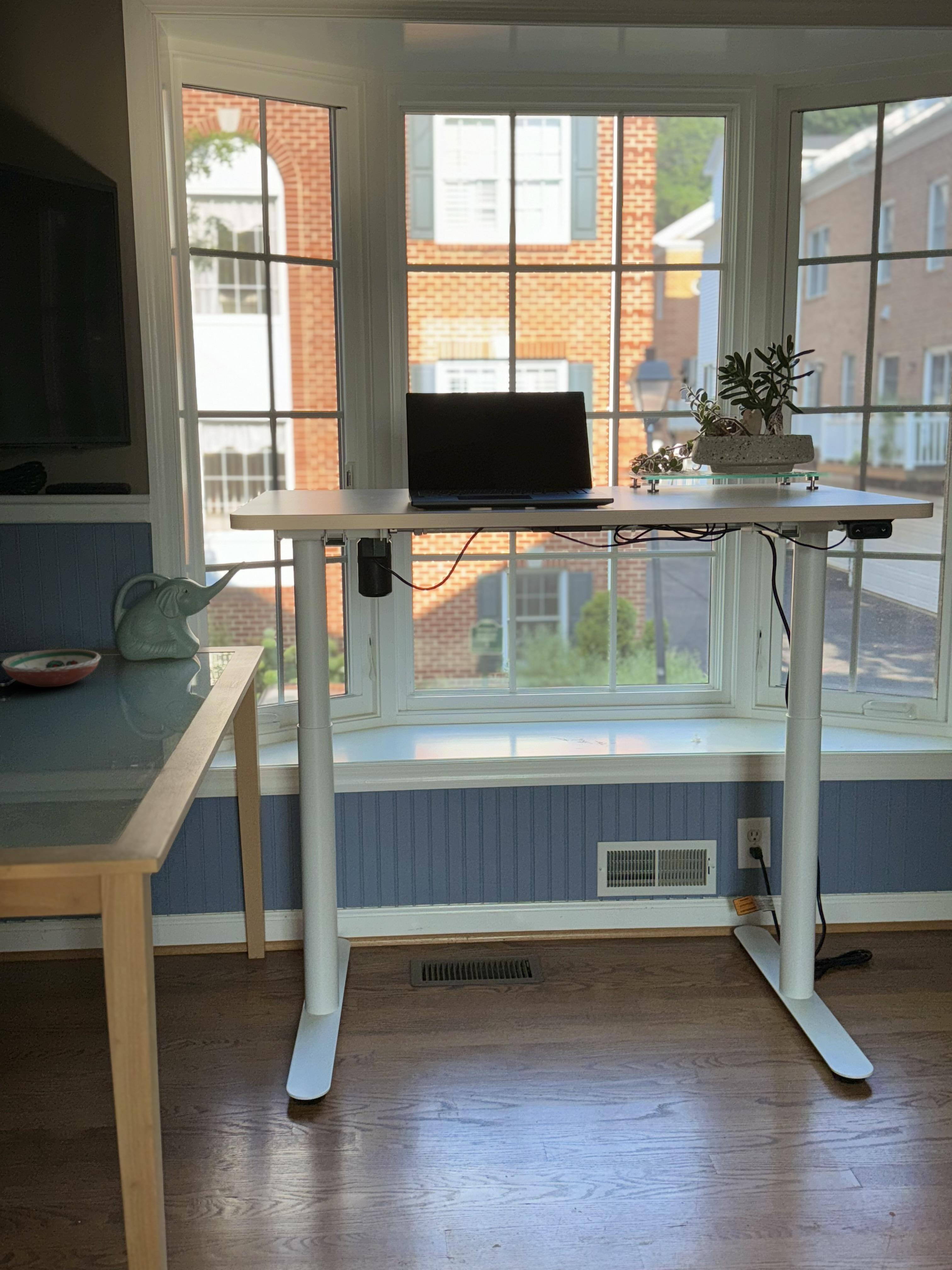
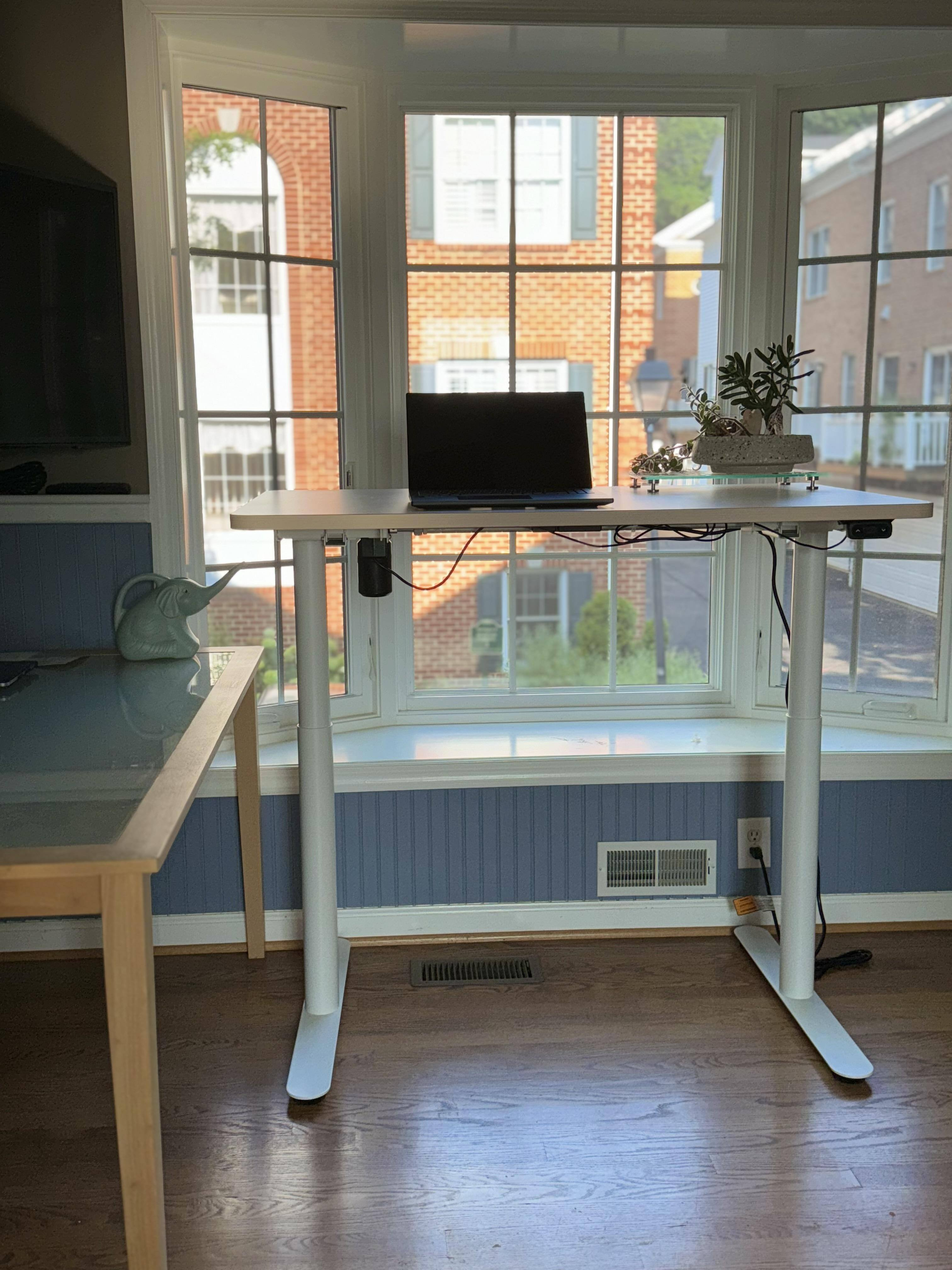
- decorative bowl (52, 670)
